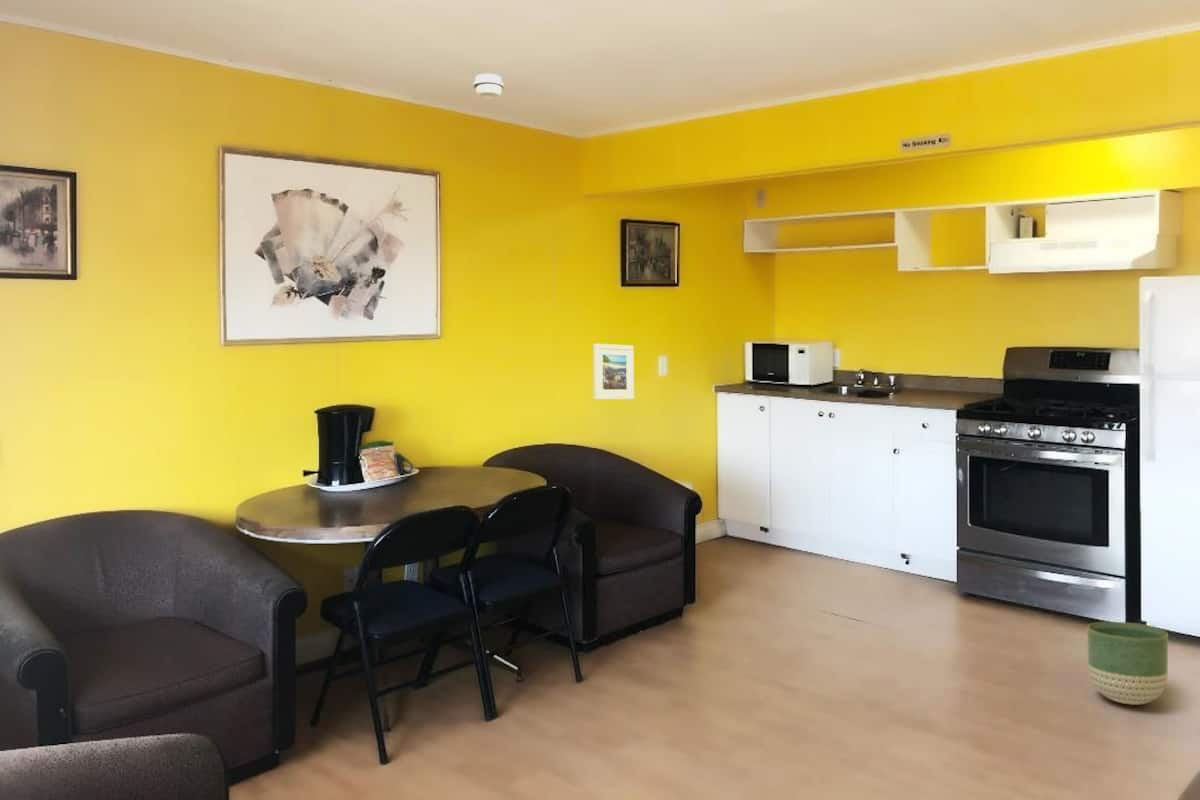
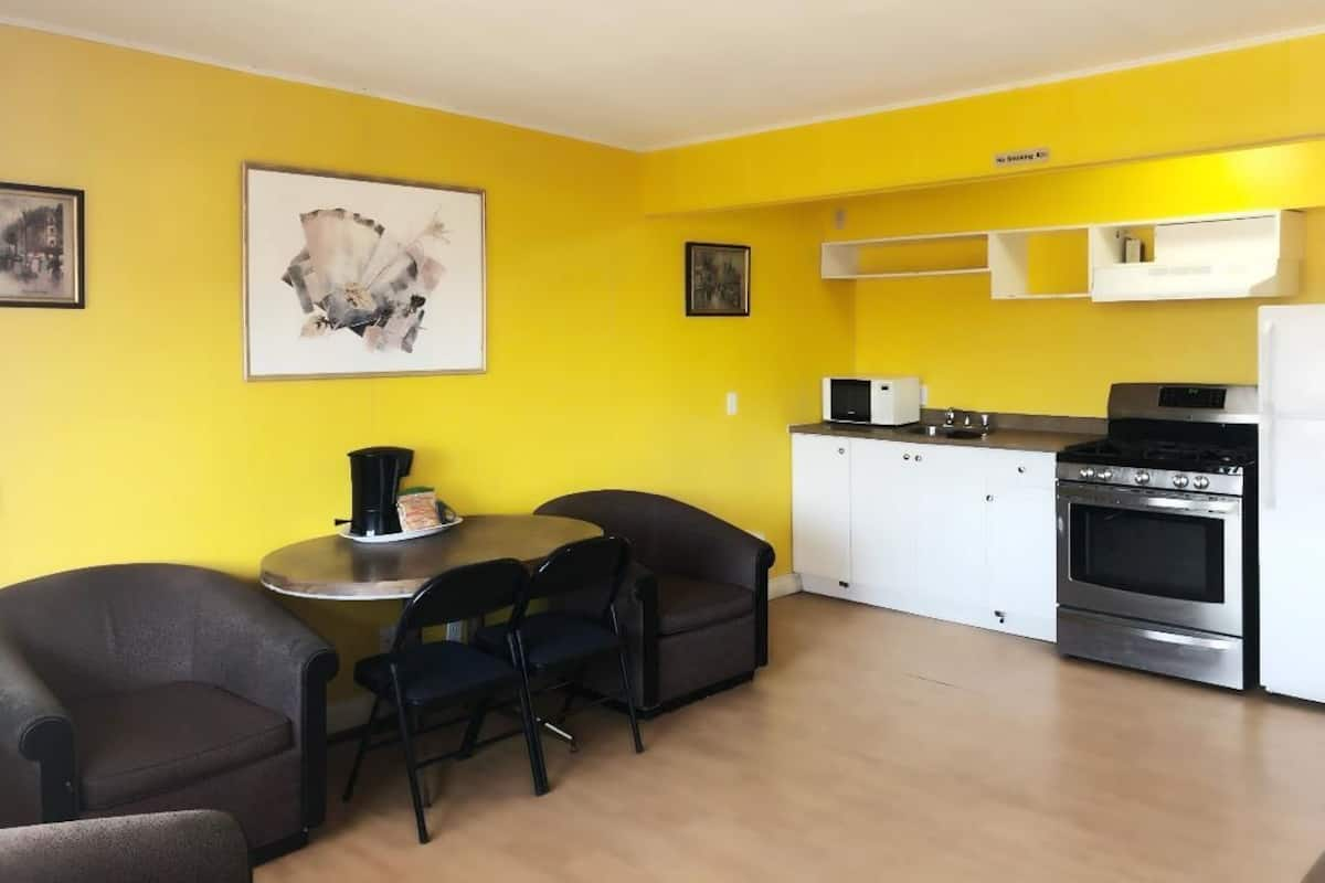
- smoke detector (488, 86)
- planter (1127, 665)
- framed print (614, 372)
